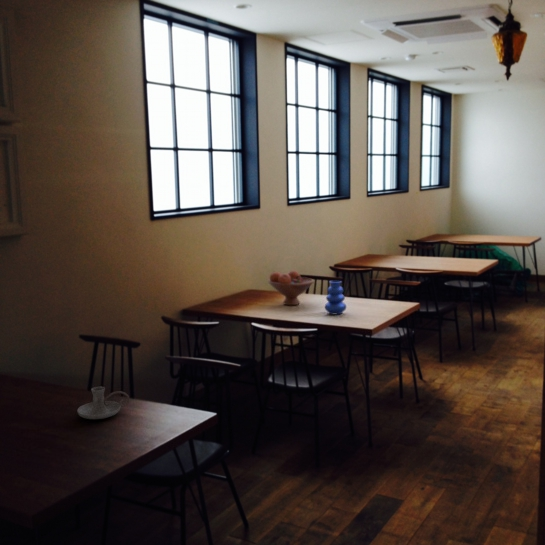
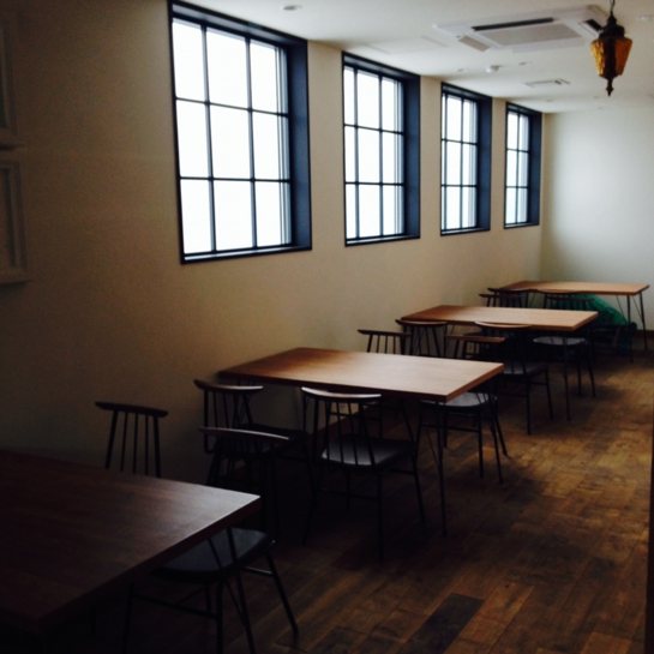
- fruit bowl (291, 287)
- candle holder (103, 401)
- vase (335, 297)
